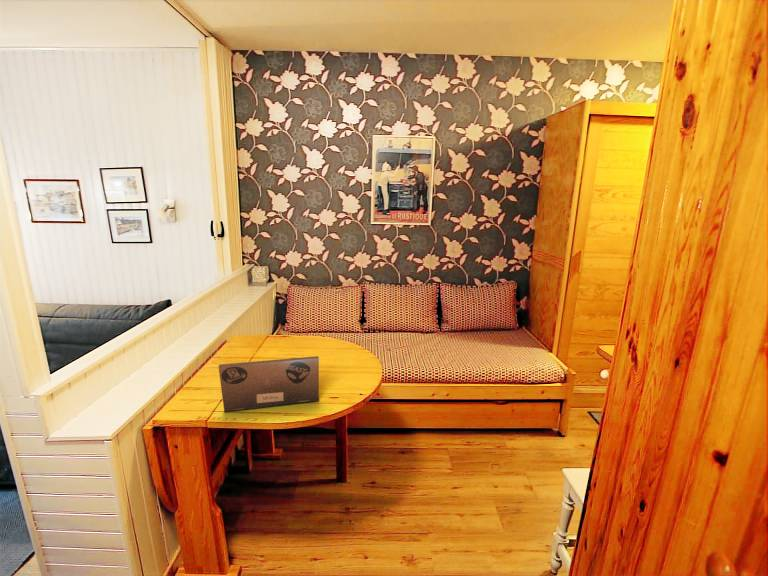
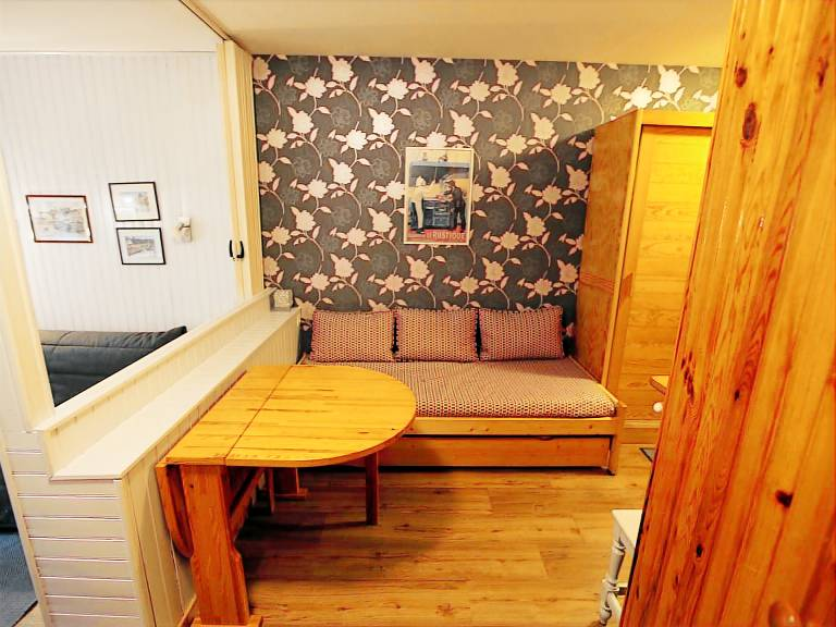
- laptop (272, 371)
